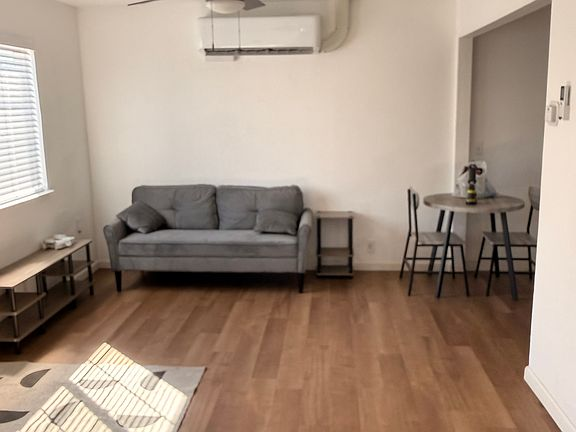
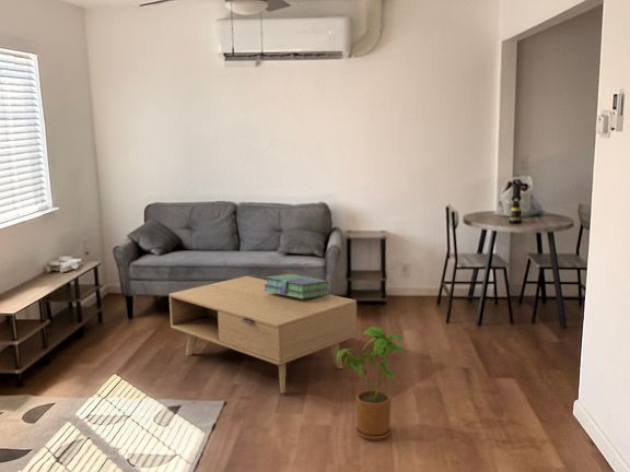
+ house plant (370, 381)
+ stack of books (295, 286)
+ coffee table (259, 329)
